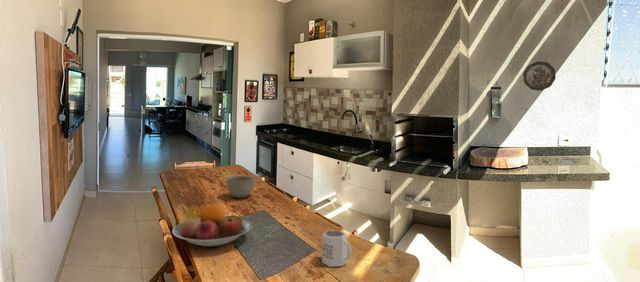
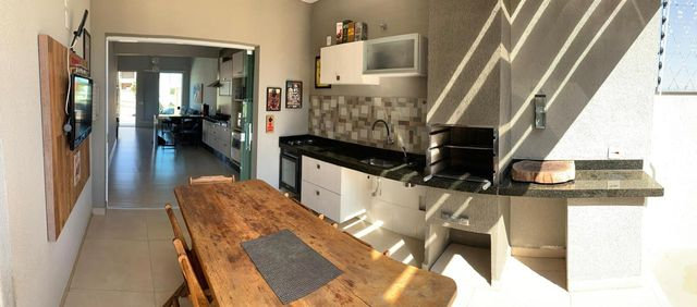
- mug (335, 247)
- decorative plate (539, 76)
- fruit bowl (213, 224)
- bowl (240, 187)
